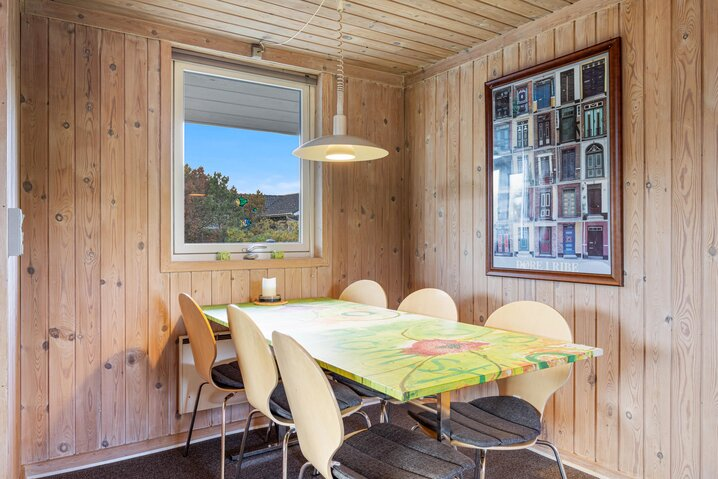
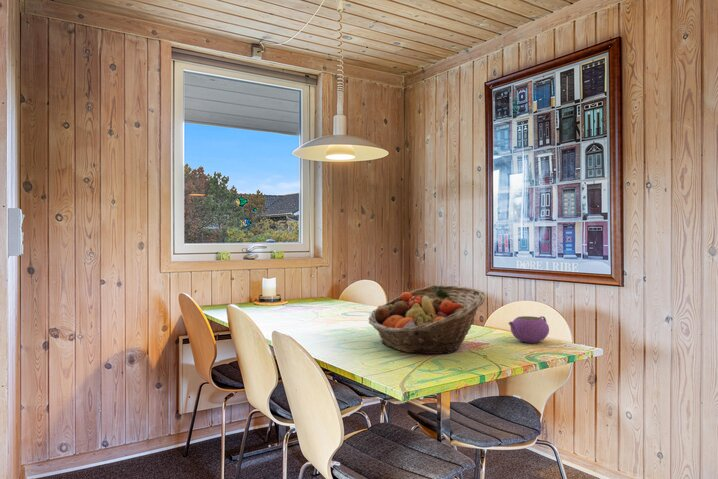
+ teapot (528, 329)
+ fruit basket (425, 316)
